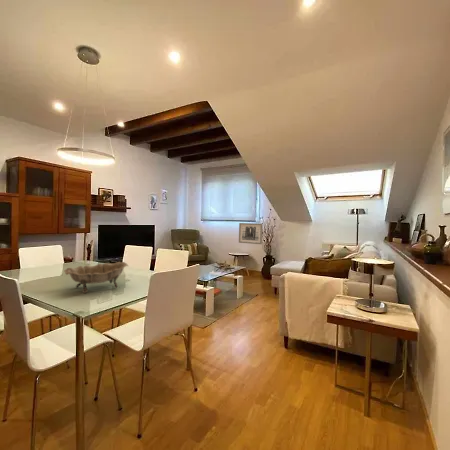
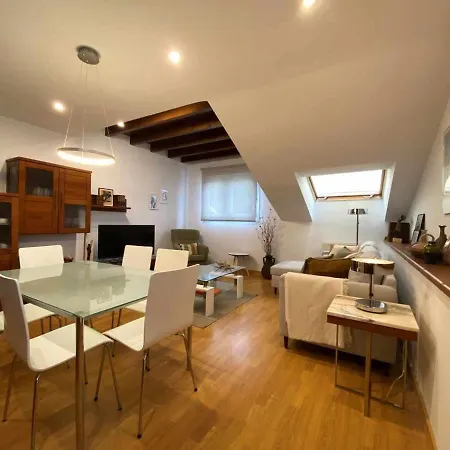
- wall art (250, 233)
- decorative bowl (97, 276)
